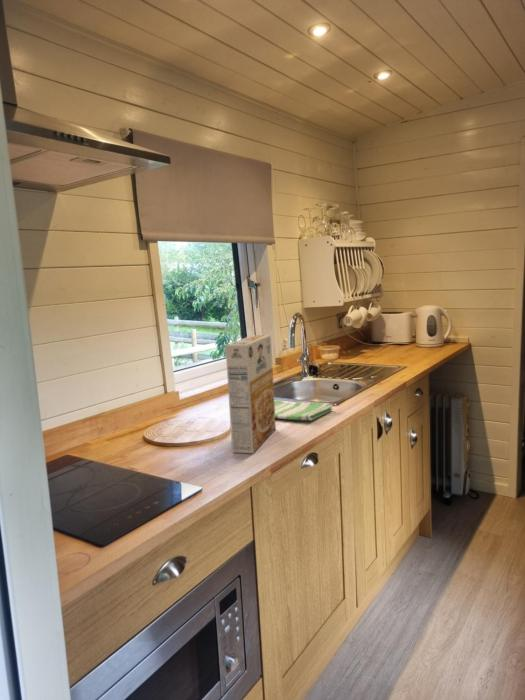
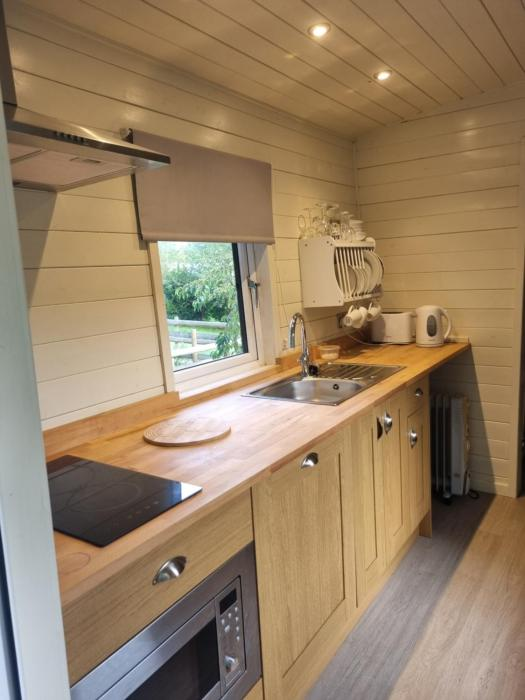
- cereal box (252, 390)
- dish towel (292, 409)
